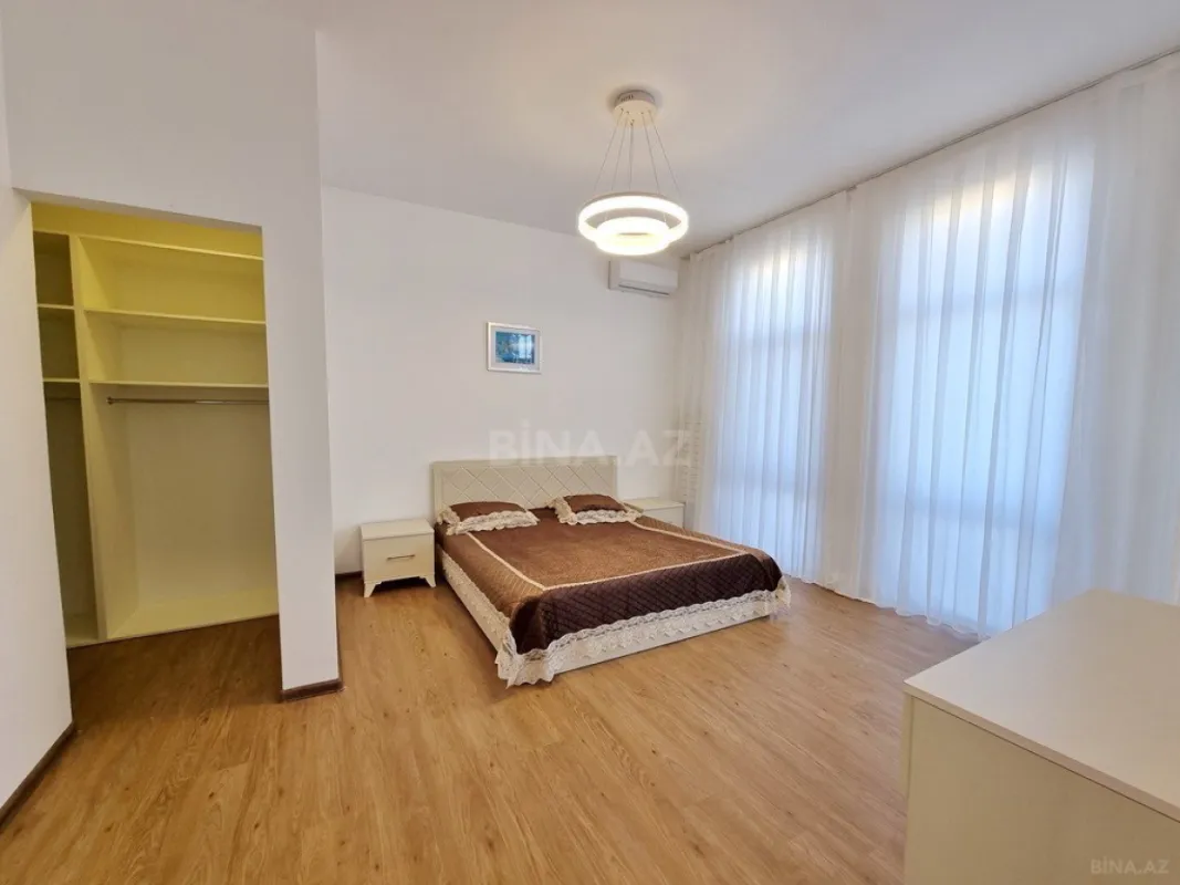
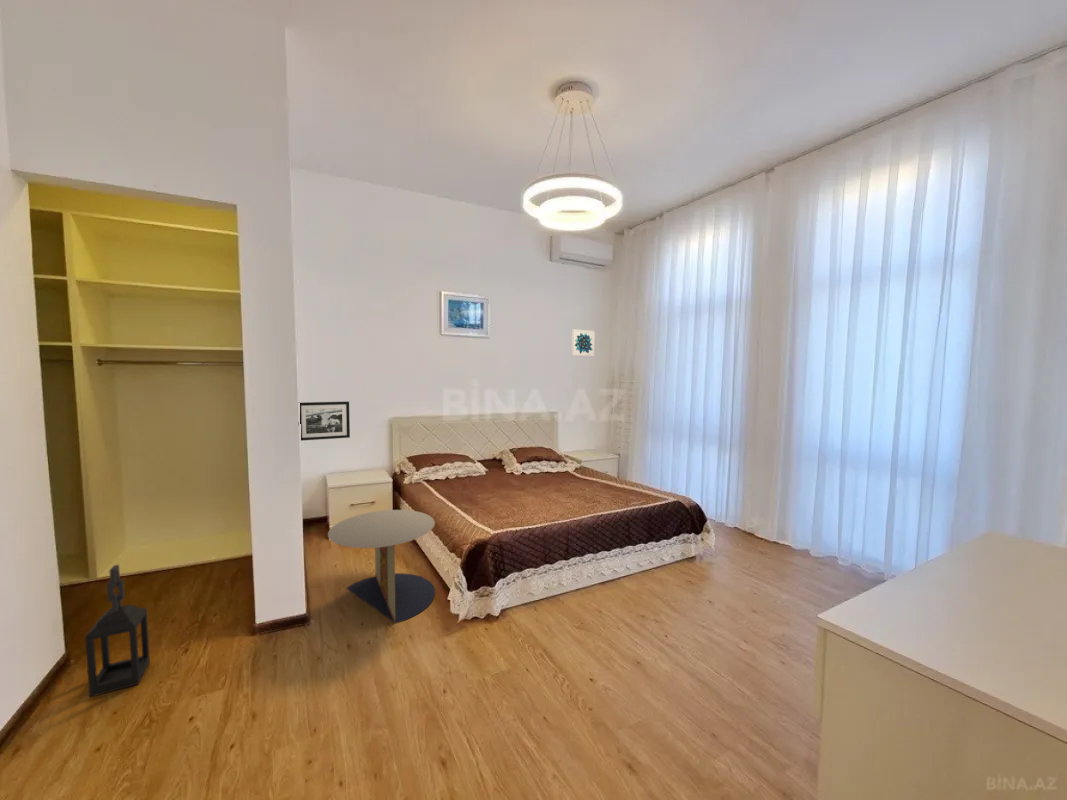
+ picture frame (324, 420)
+ lantern (117, 623)
+ wall art (583, 343)
+ side table (383, 562)
